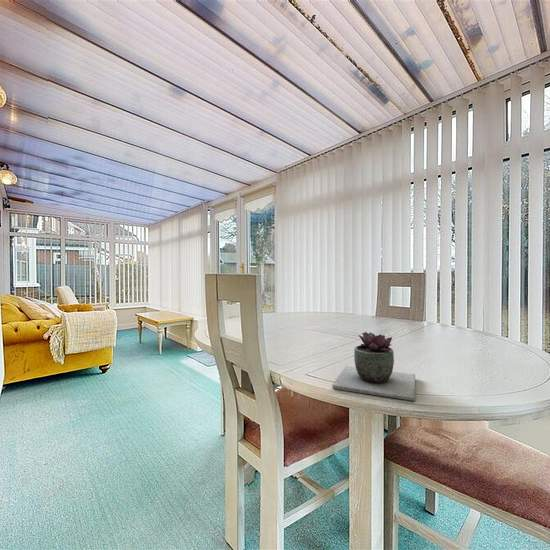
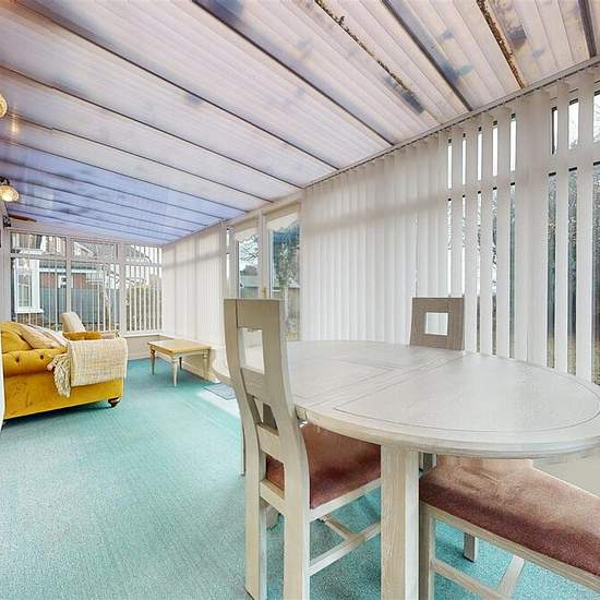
- succulent plant (375, 357)
